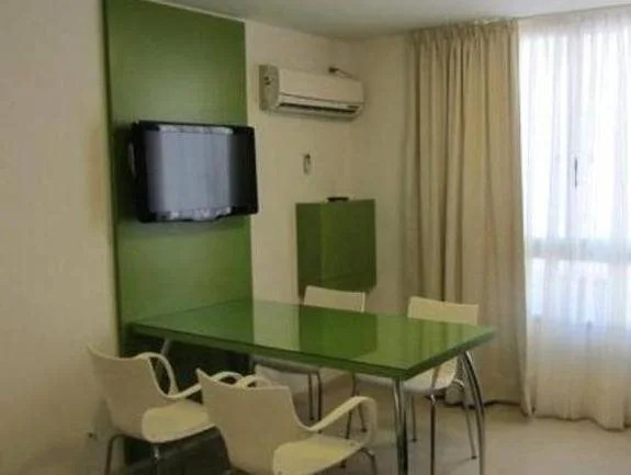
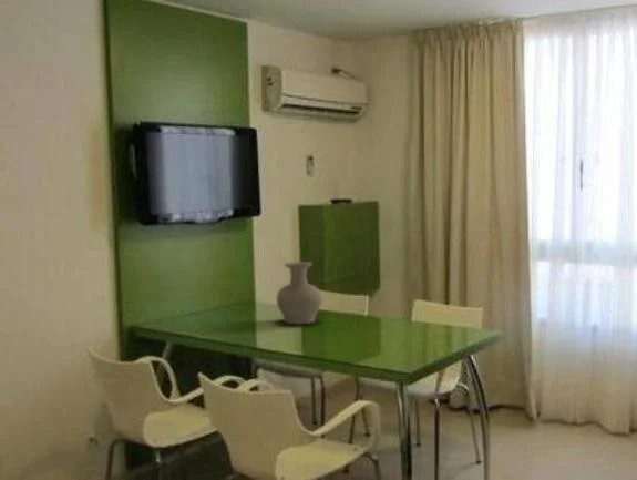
+ vase (298, 292)
